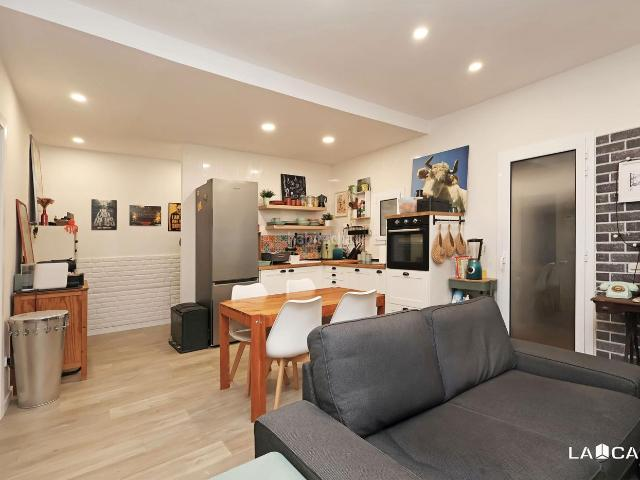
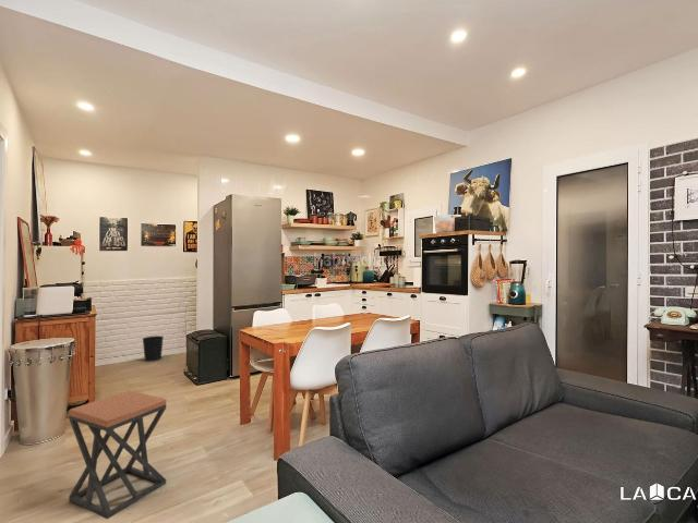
+ wastebasket (153, 349)
+ stool (119, 447)
